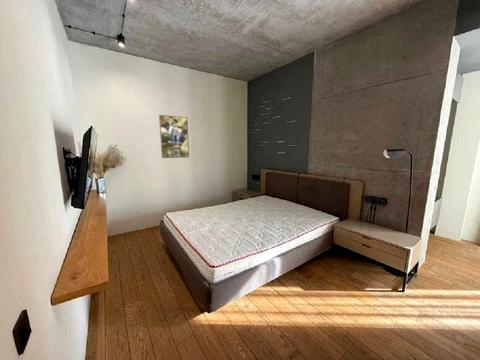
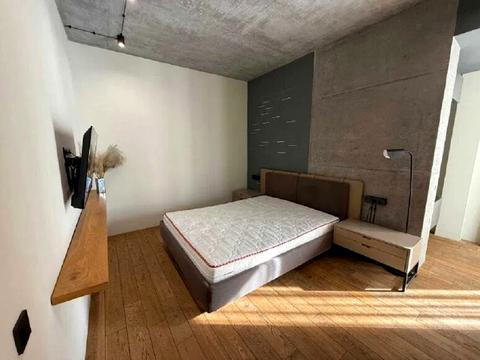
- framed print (175, 137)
